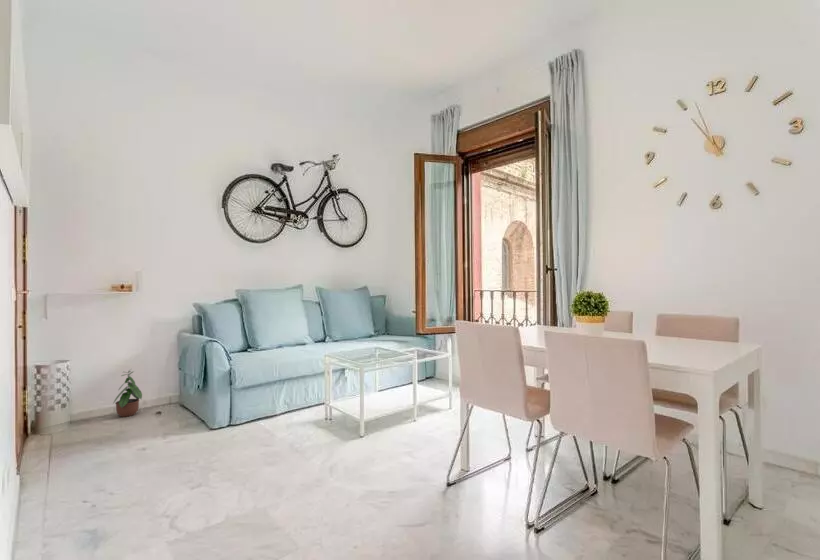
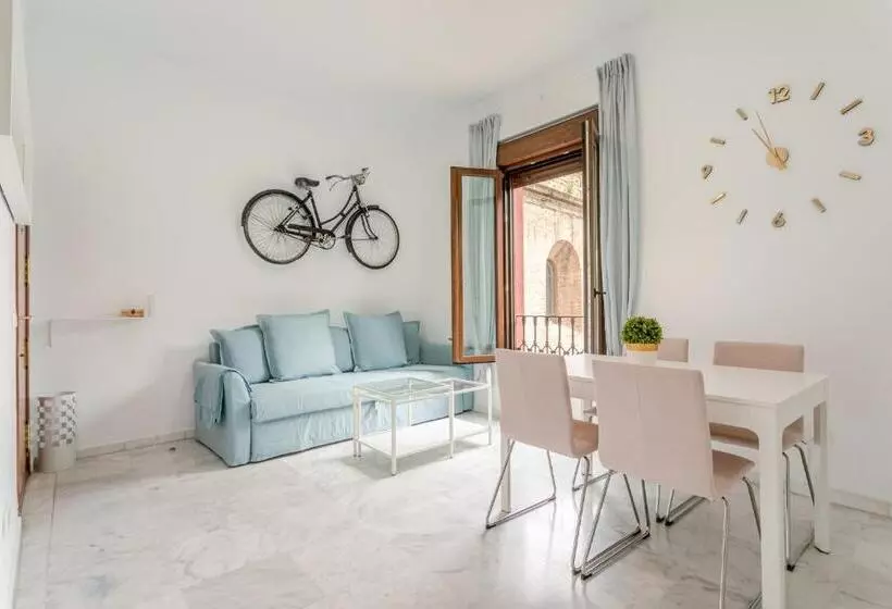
- potted plant (128, 391)
